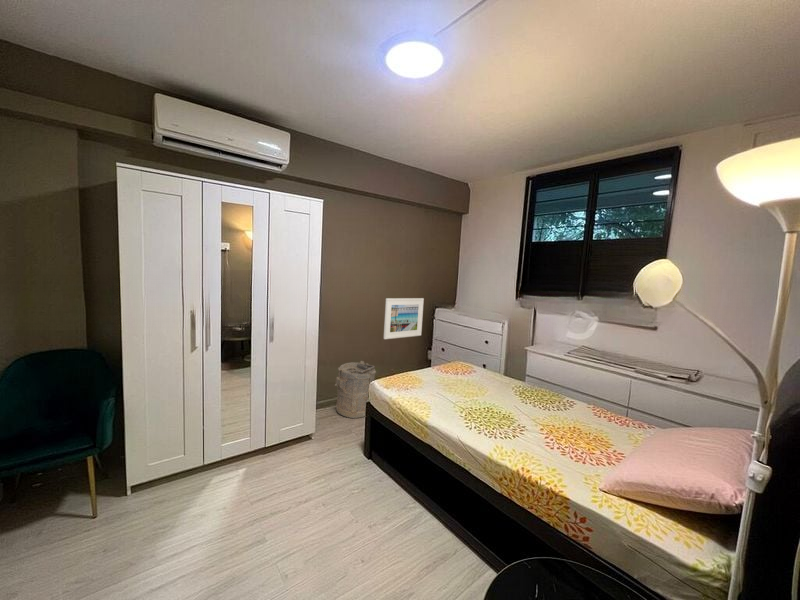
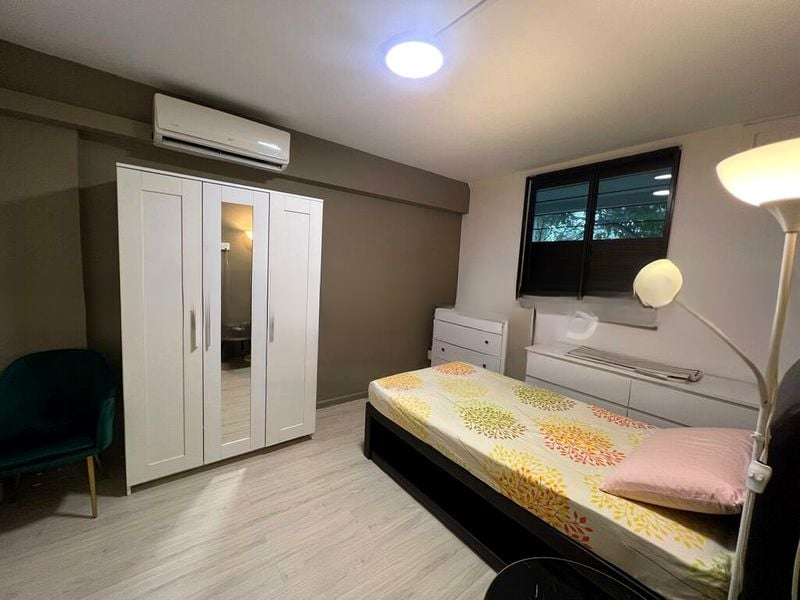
- laundry hamper (354, 386)
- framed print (404, 317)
